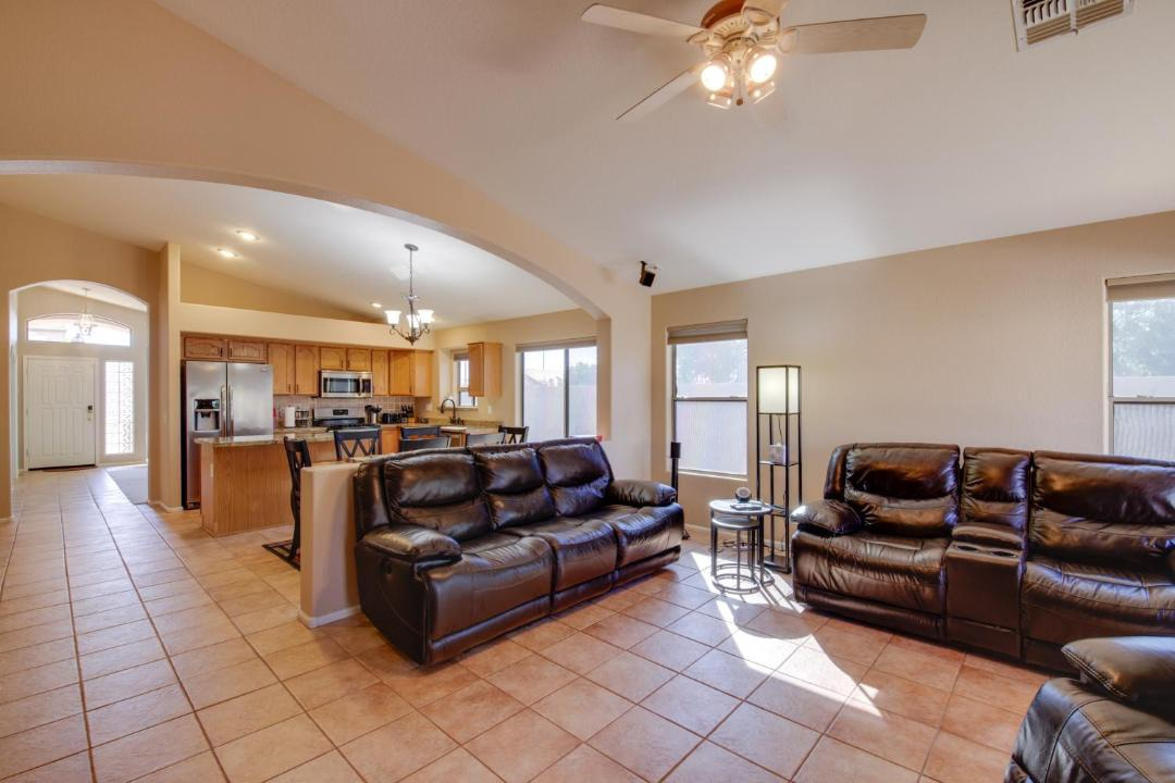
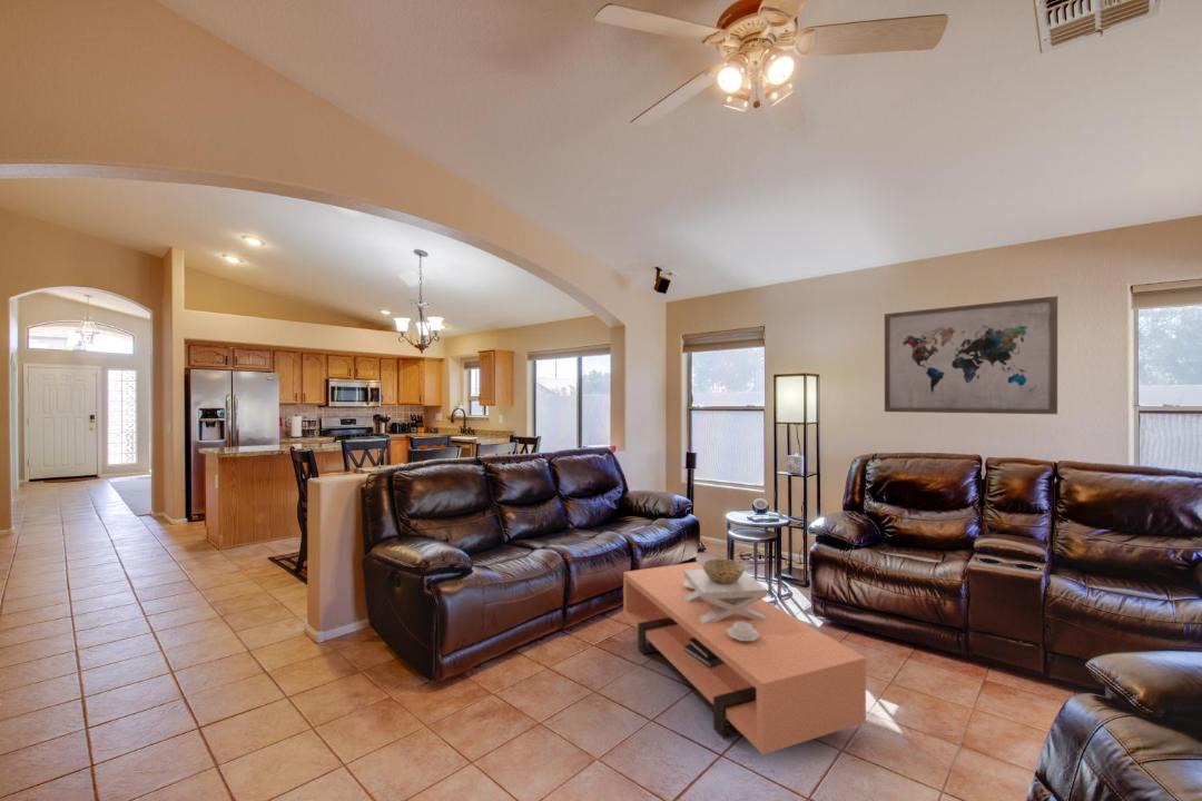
+ wall art (963, 359)
+ decorative bowl (722, 585)
+ coffee table (720, 636)
